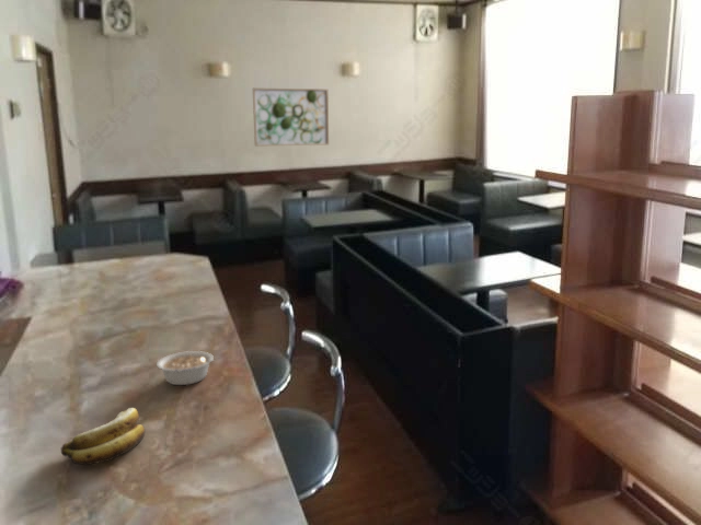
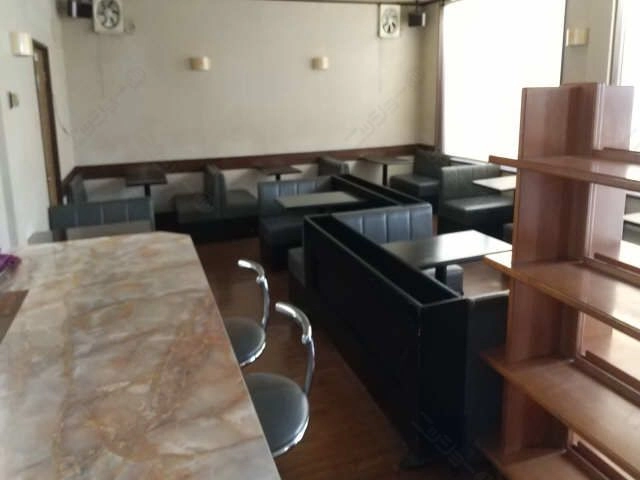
- wall art (291, 117)
- legume (187, 366)
- banana (102, 427)
